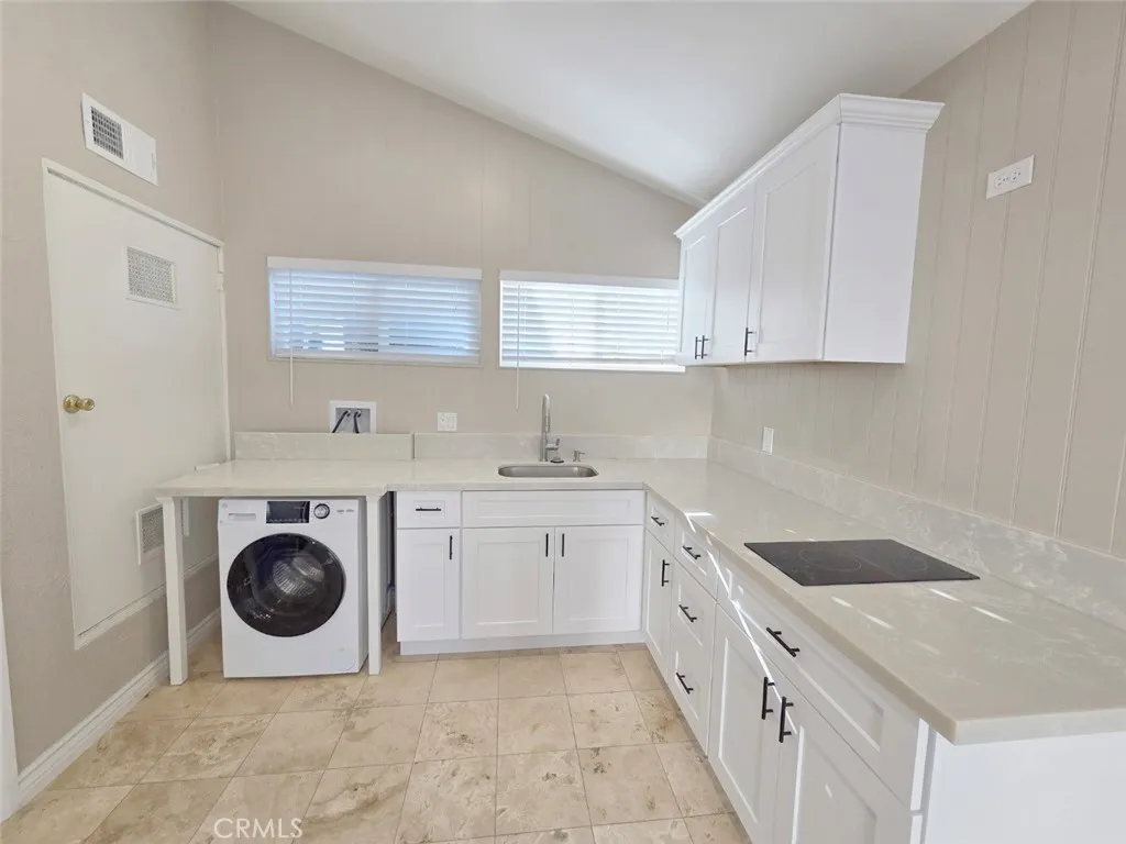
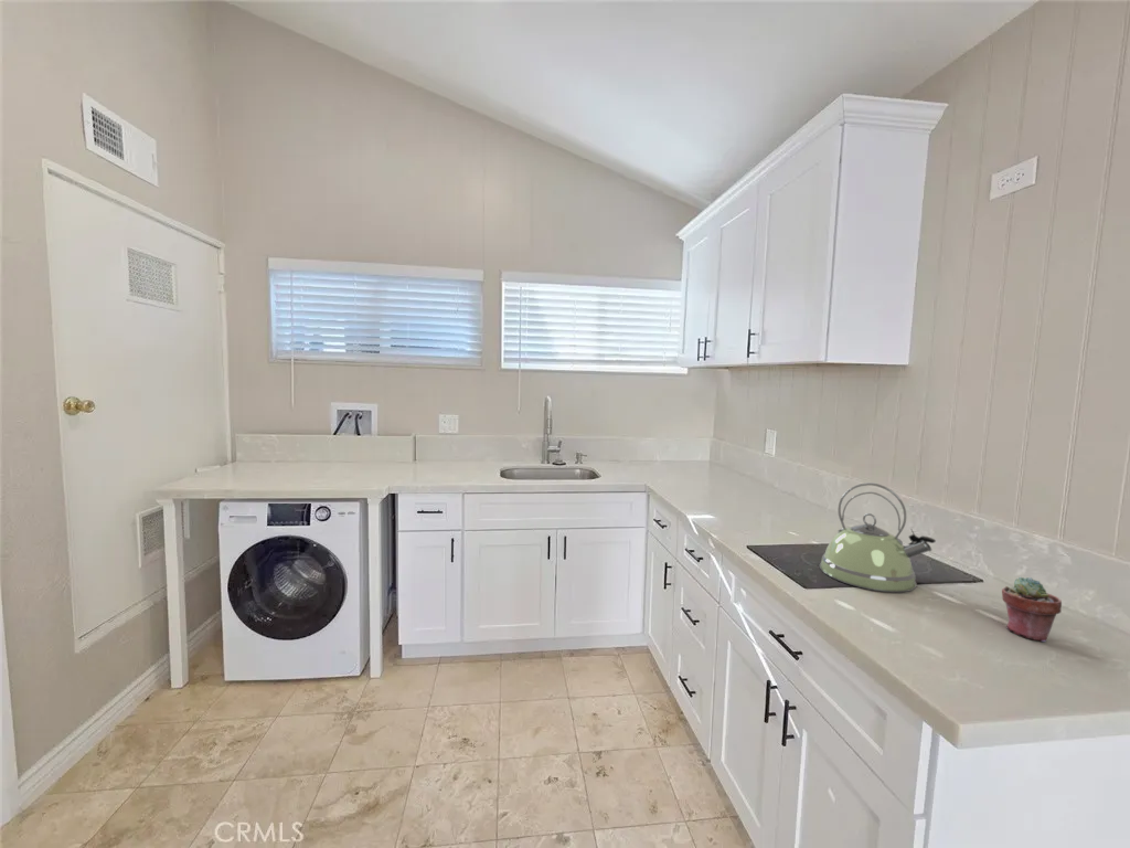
+ potted succulent (1030, 605)
+ kettle (876, 530)
